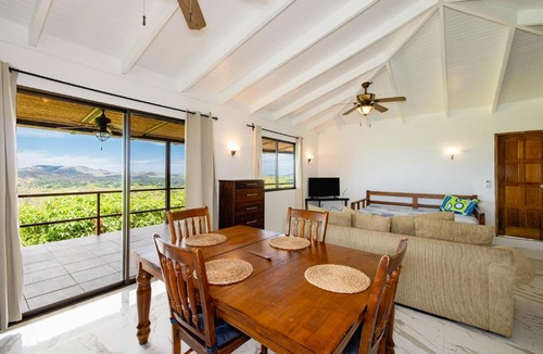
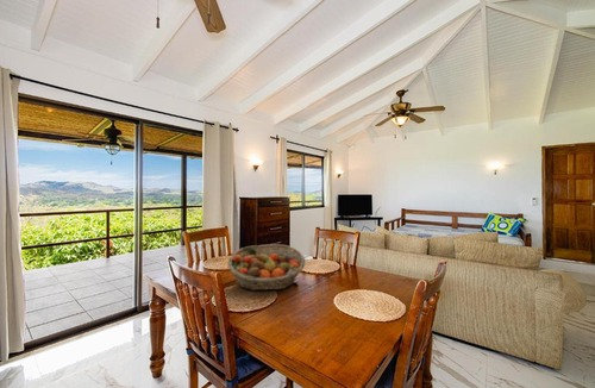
+ fruit basket (267, 265)
